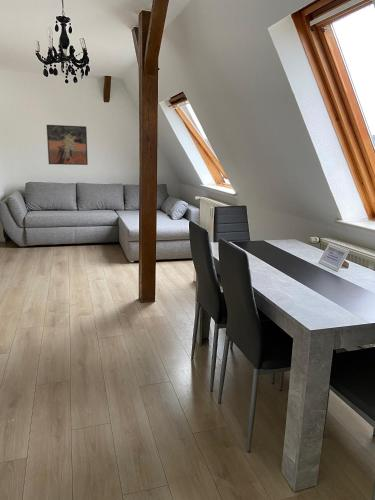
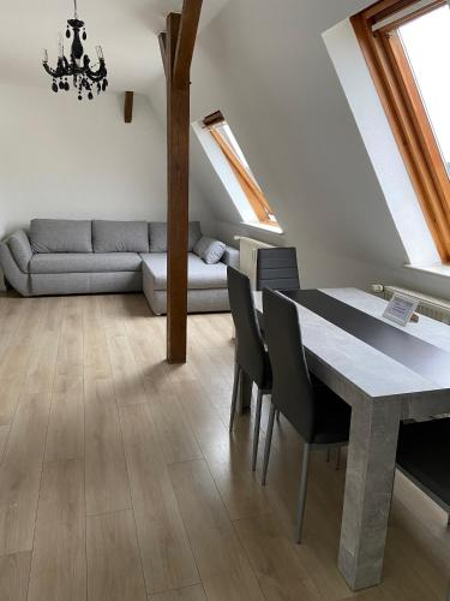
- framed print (67, 145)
